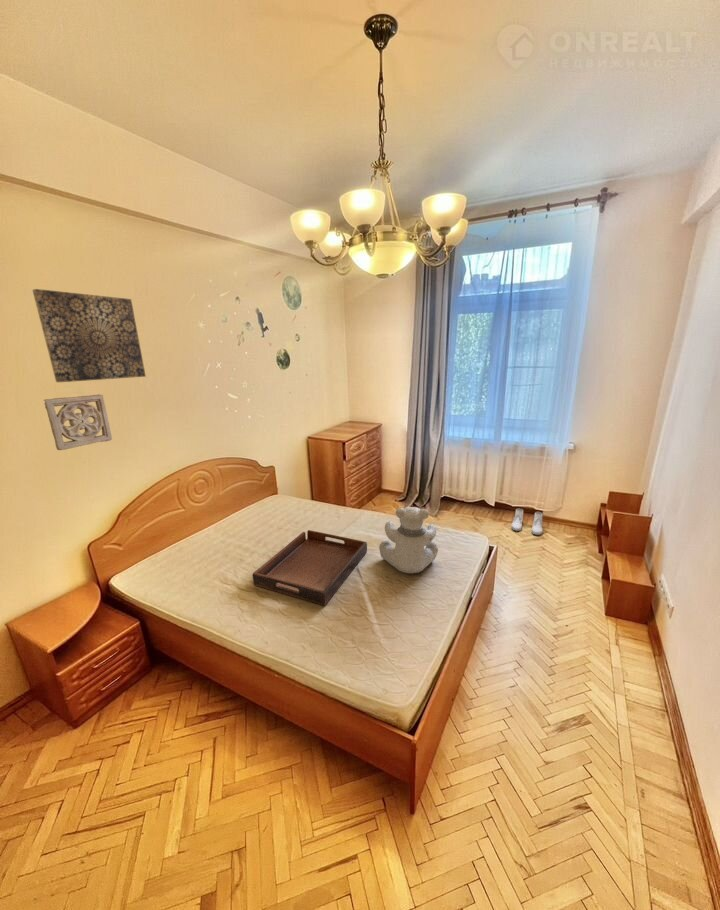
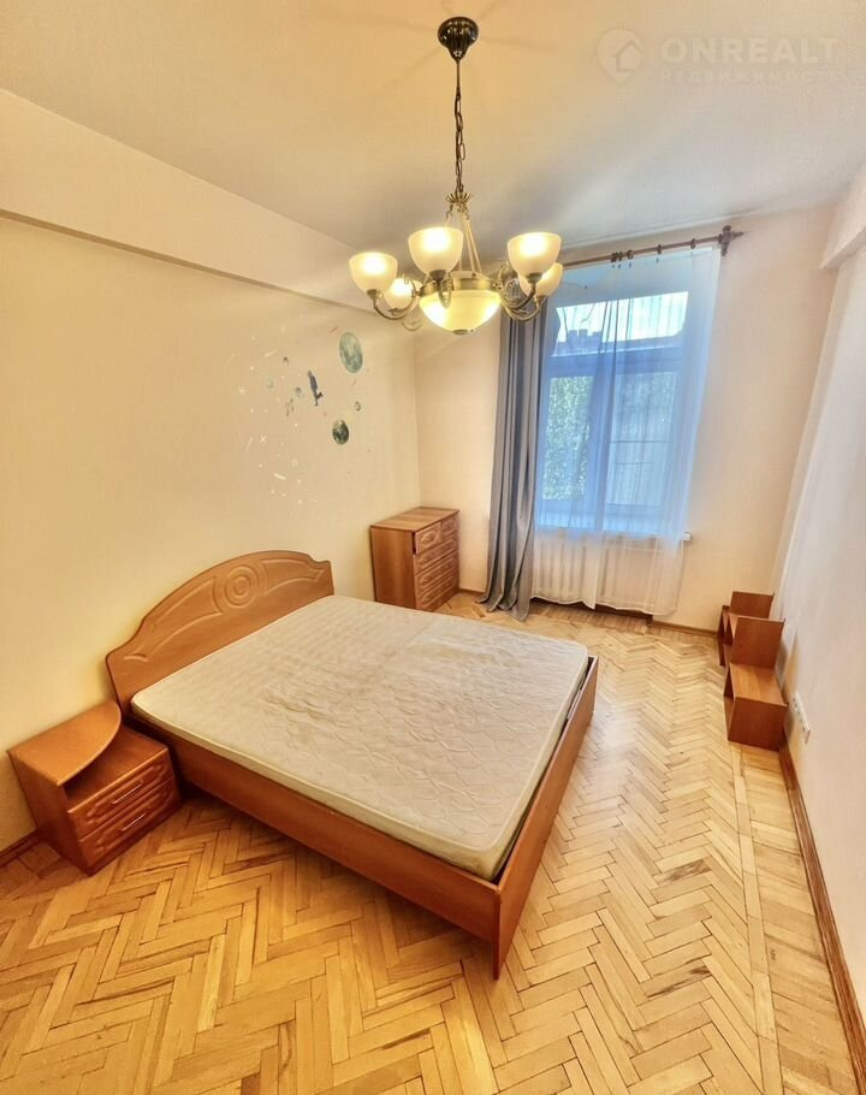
- teddy bear (407, 533)
- wall ornament (80, 422)
- boots (522, 519)
- serving tray (314, 561)
- wall art (95, 338)
